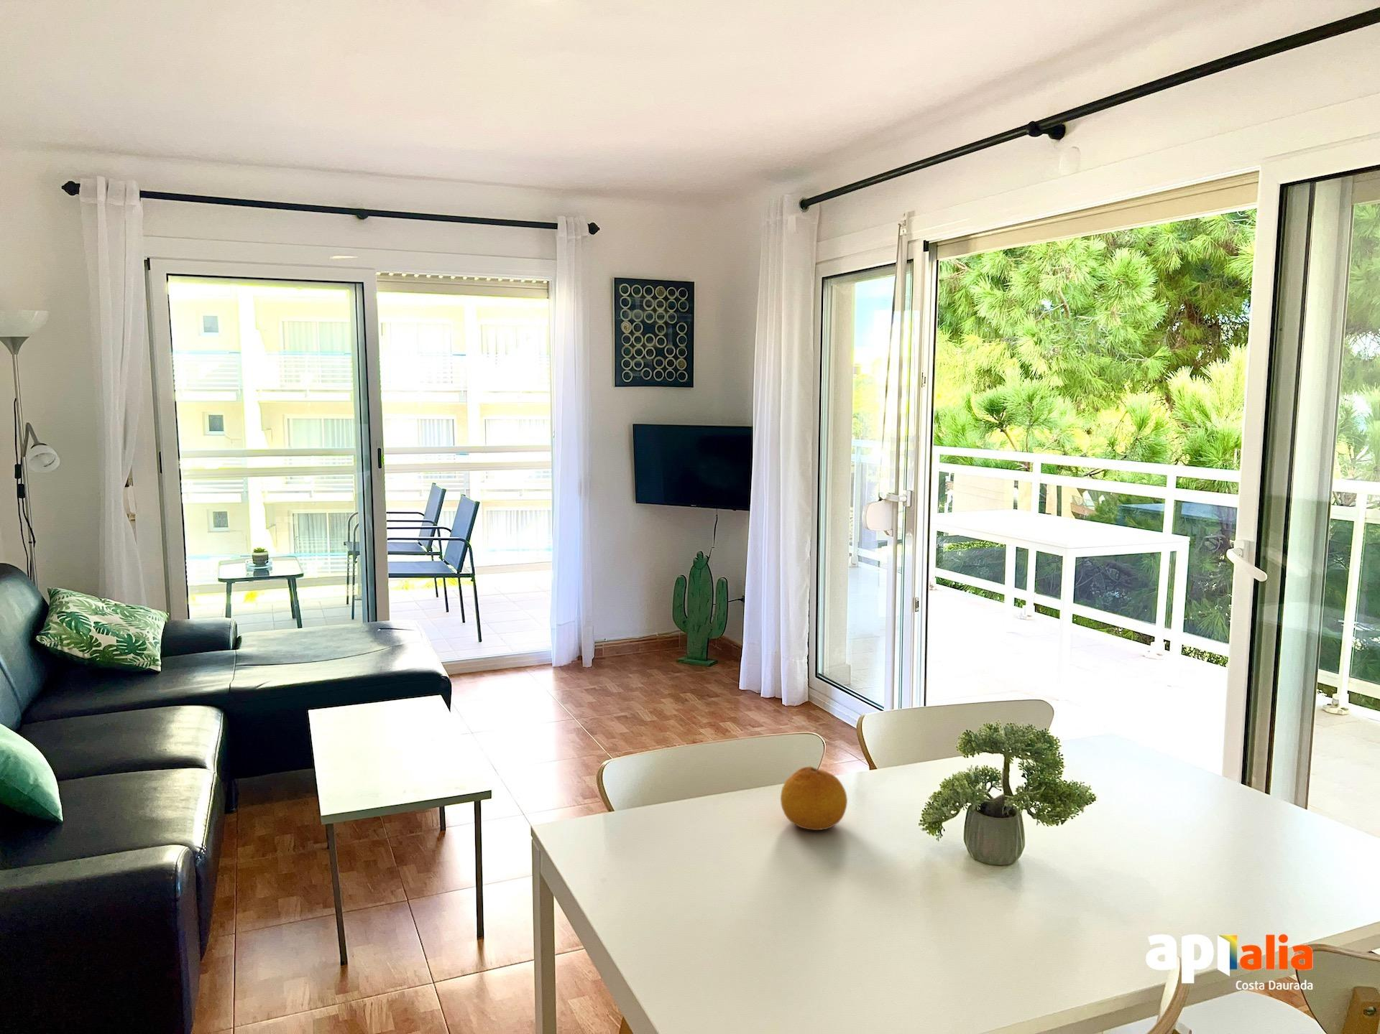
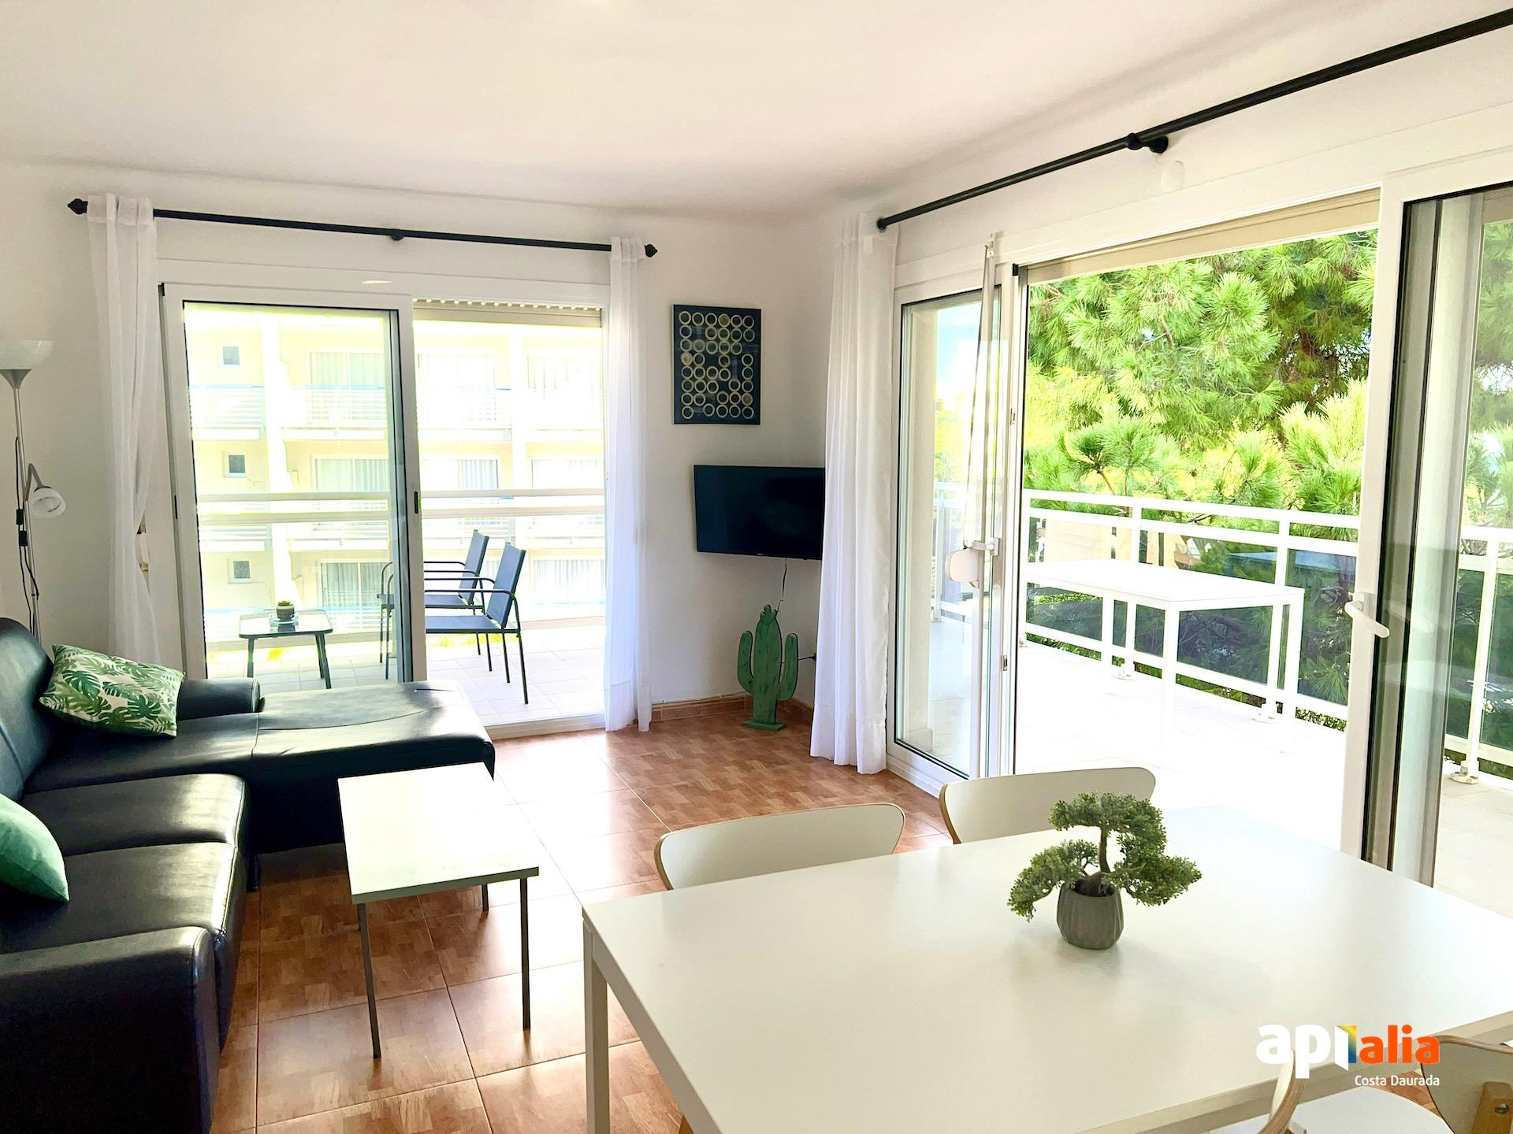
- fruit (813, 796)
